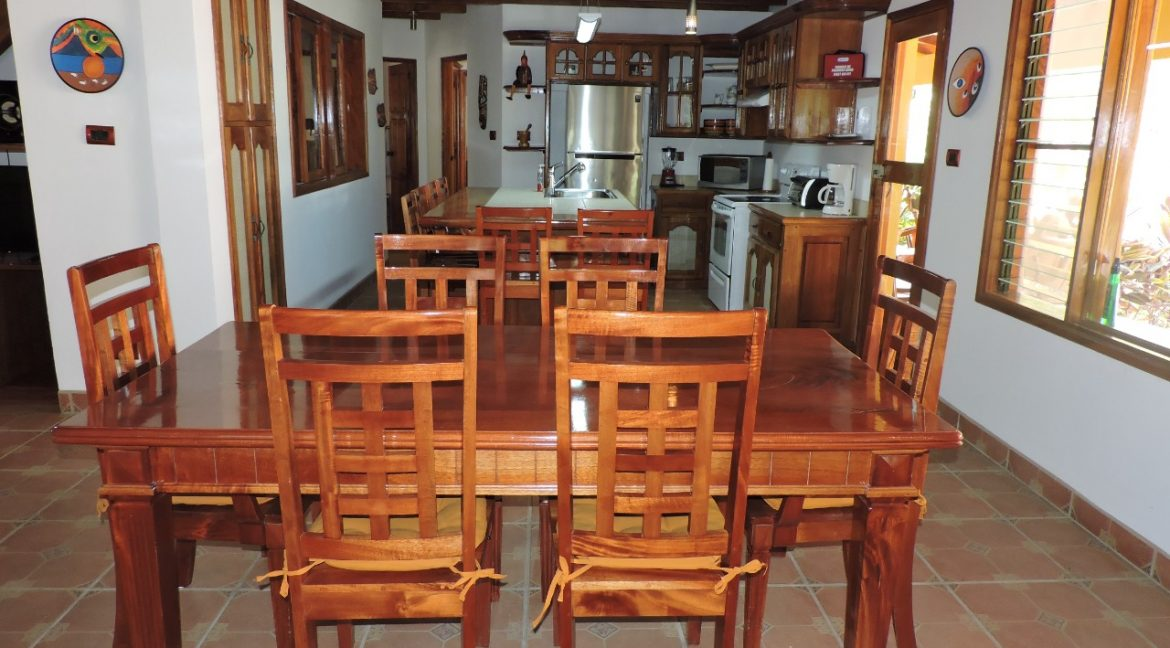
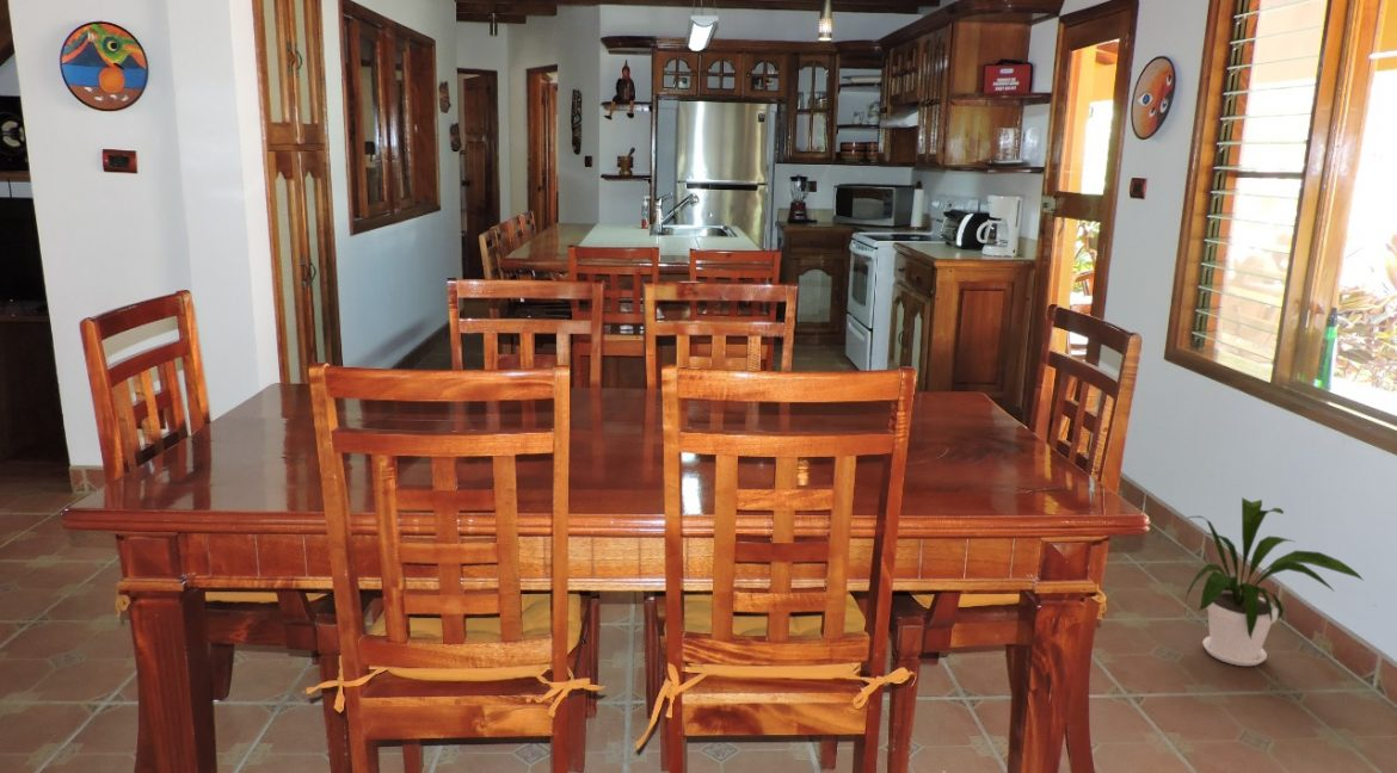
+ house plant (1249, 576)
